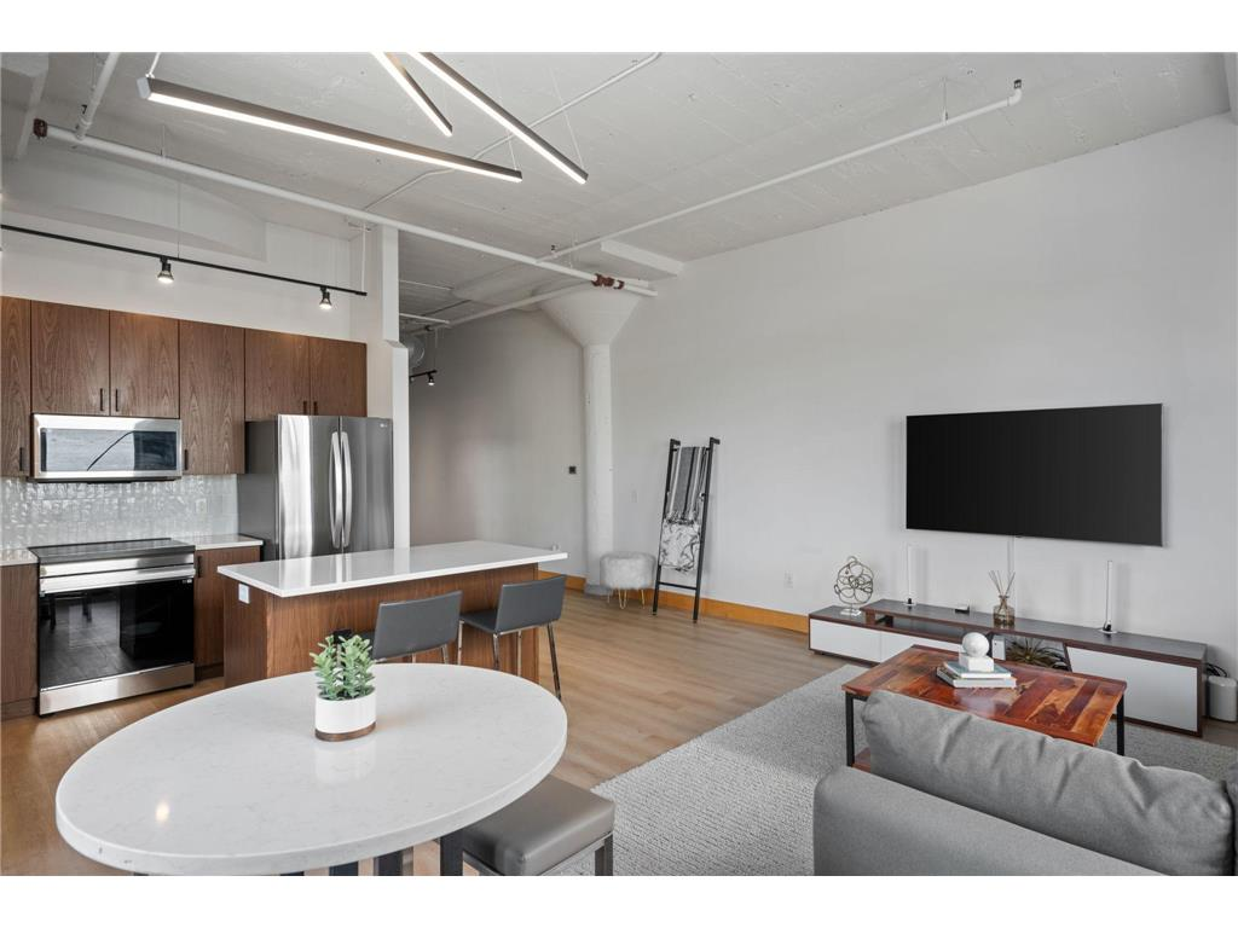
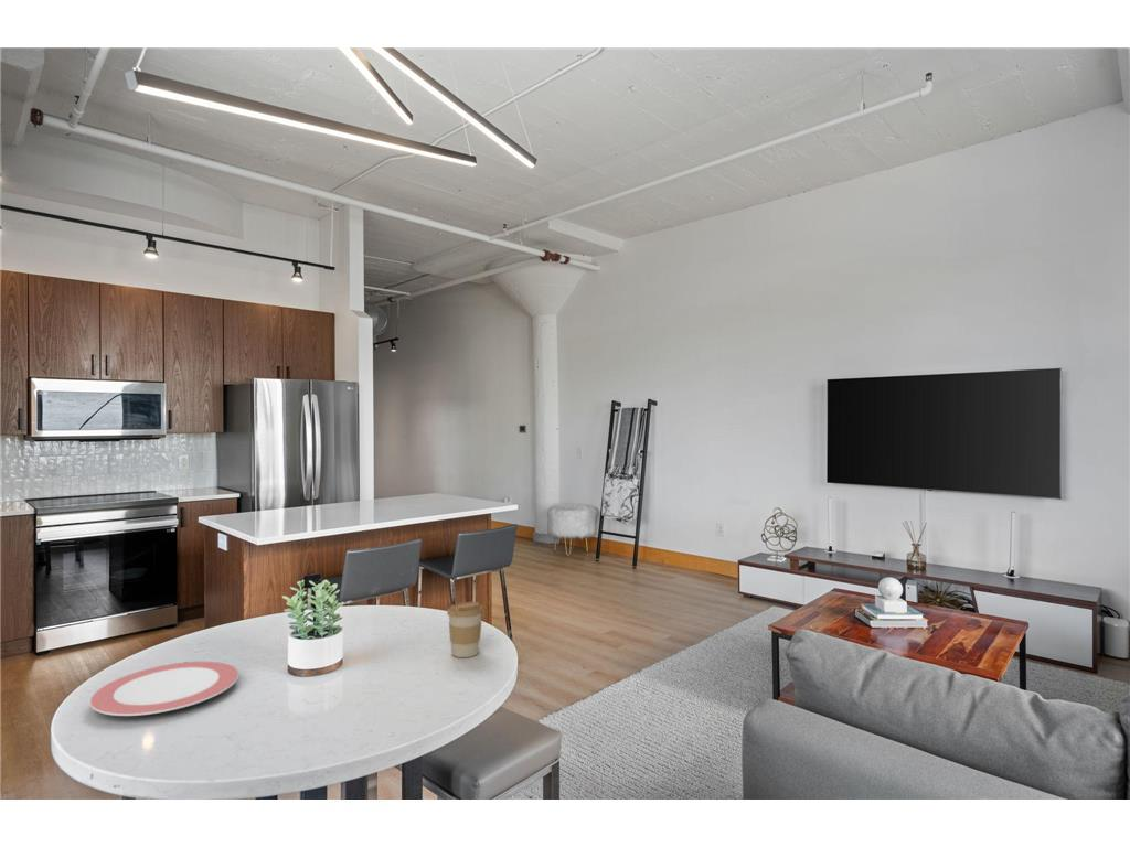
+ plate (168, 688)
+ coffee cup (465, 628)
